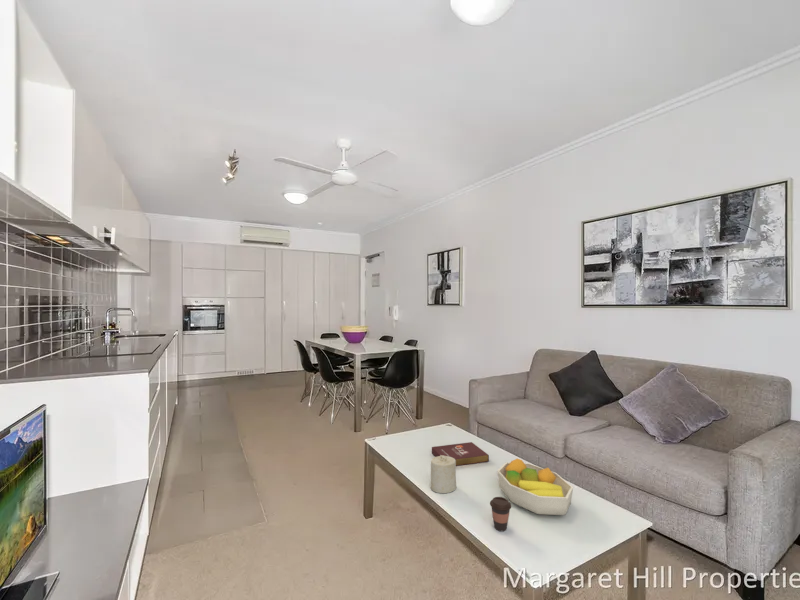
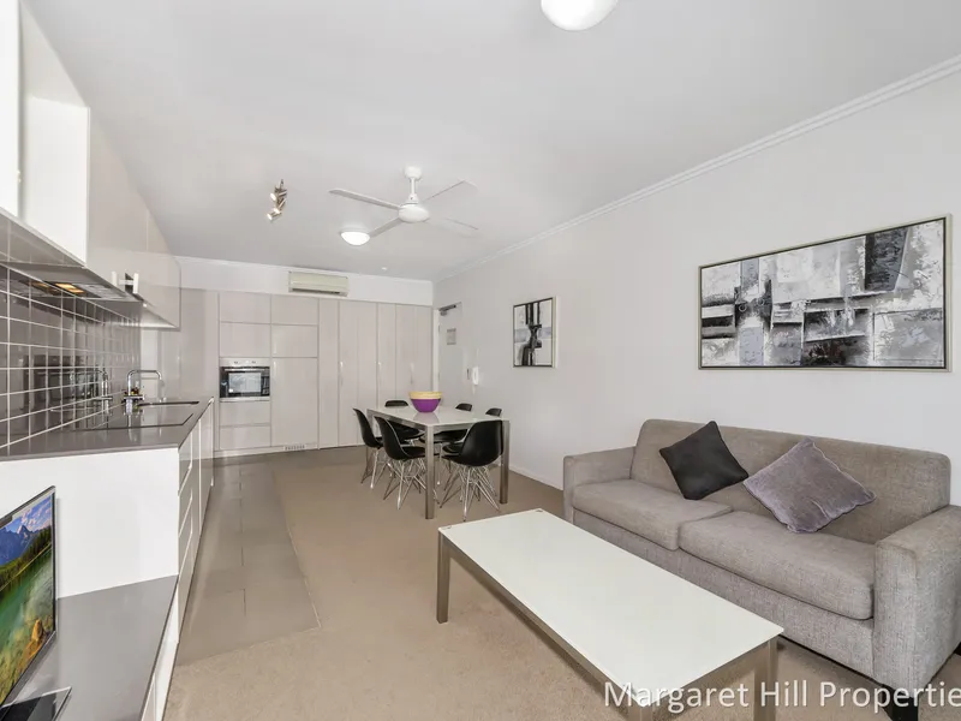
- candle (443, 471)
- book (459, 454)
- fruit bowl (533, 484)
- coffee cup (500, 514)
